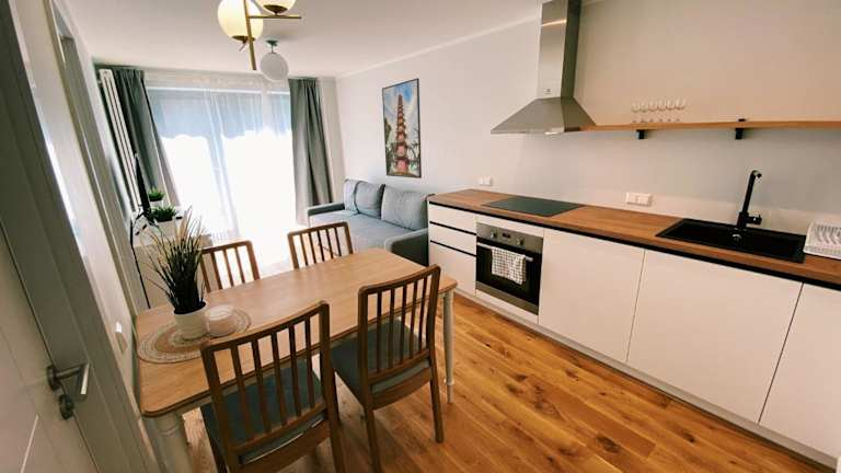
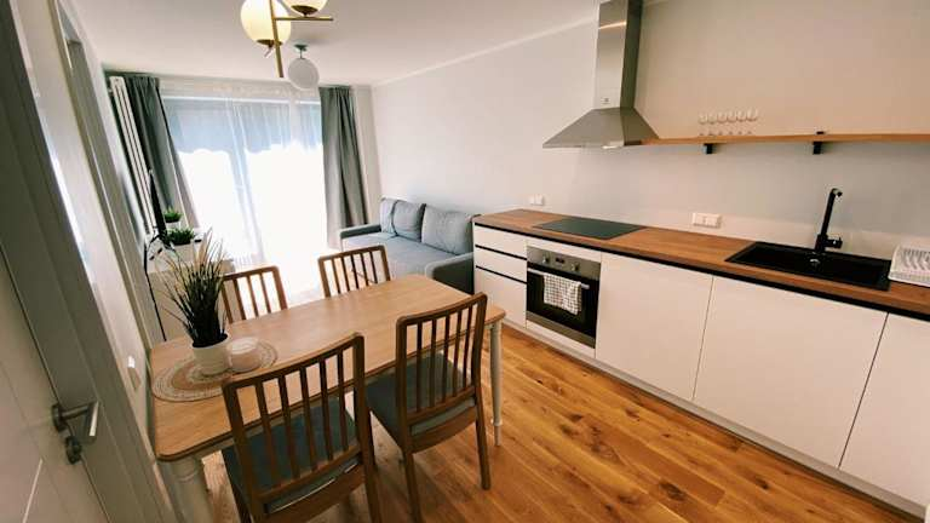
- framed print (401, 131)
